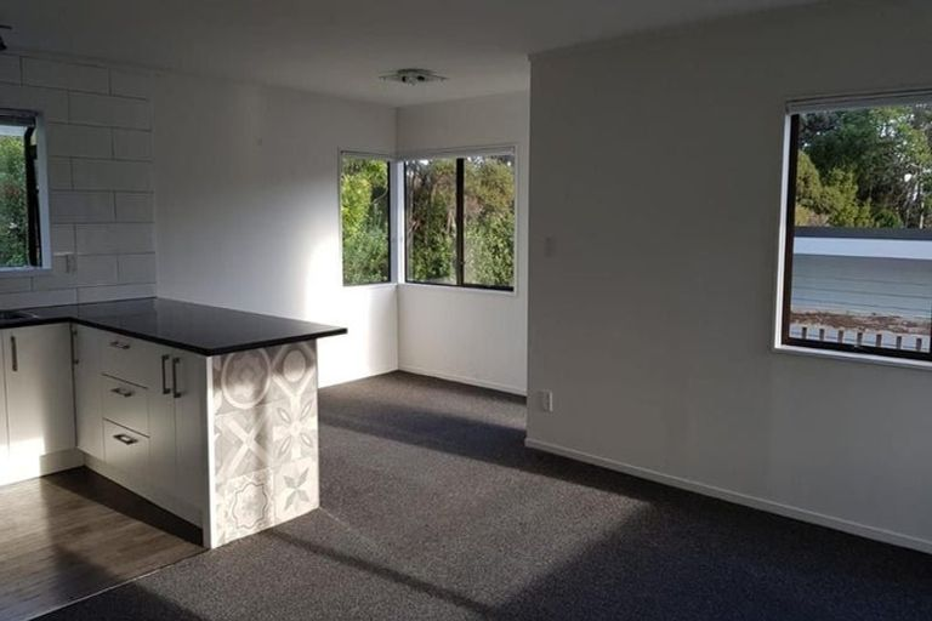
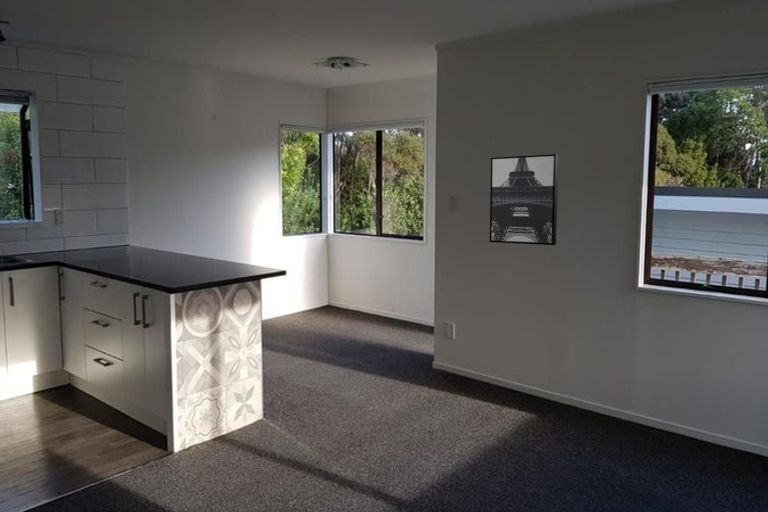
+ wall art (522, 200)
